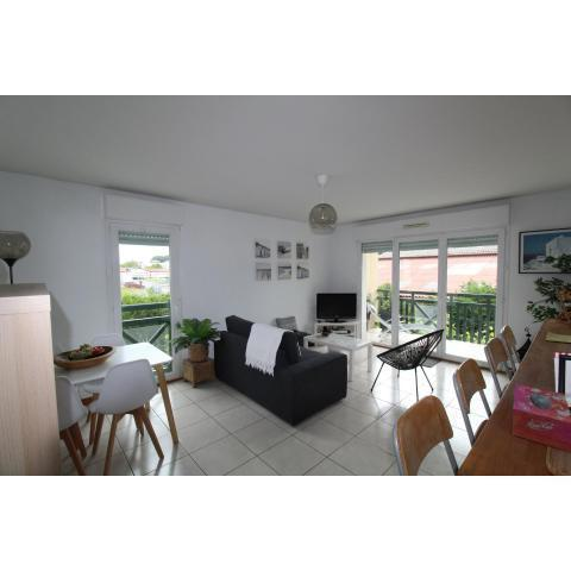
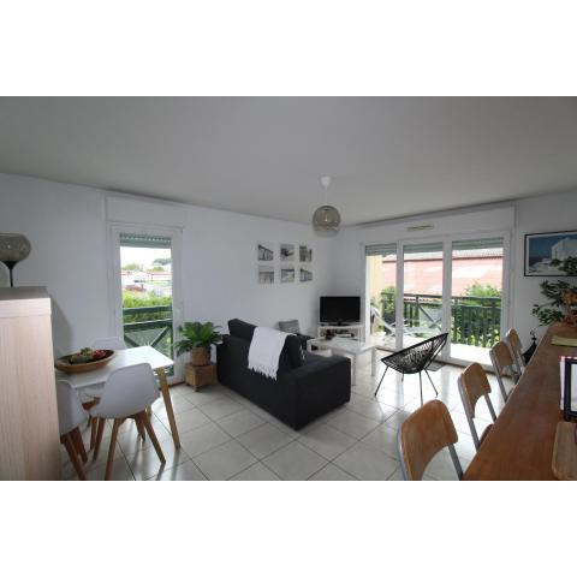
- tissue box (539, 413)
